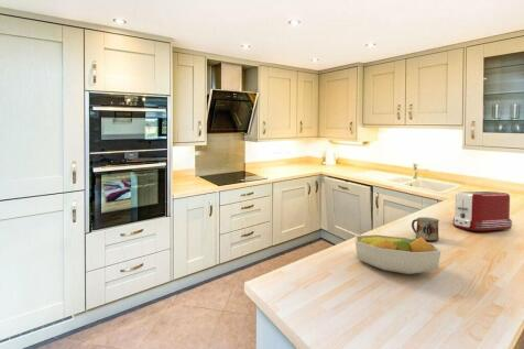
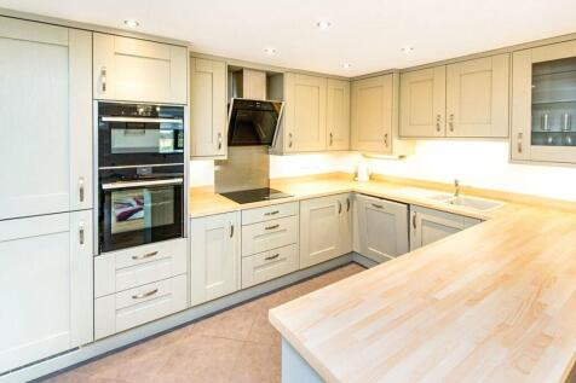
- fruit bowl (393, 249)
- mug (425, 228)
- toaster (481, 209)
